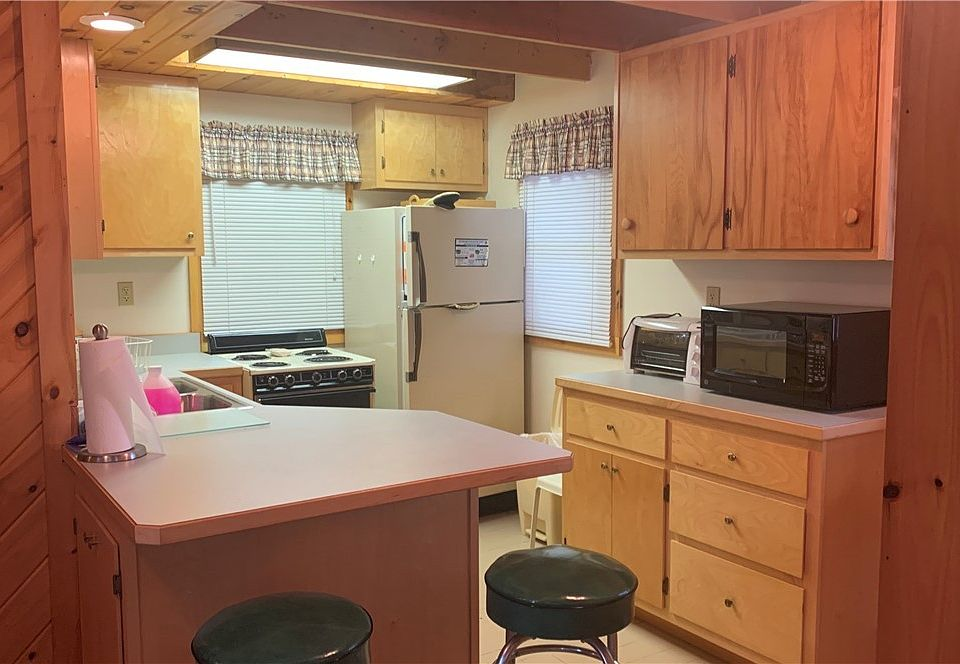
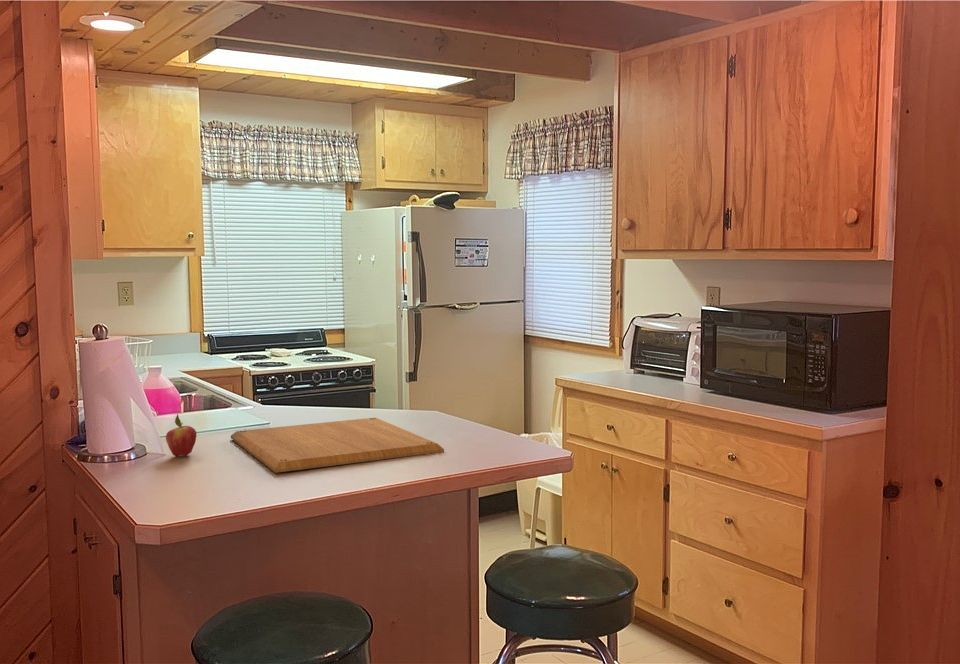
+ chopping board (333, 440)
+ fruit (180, 435)
